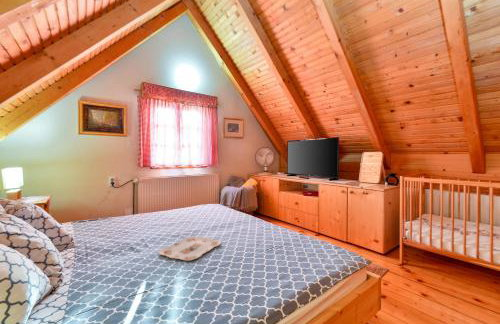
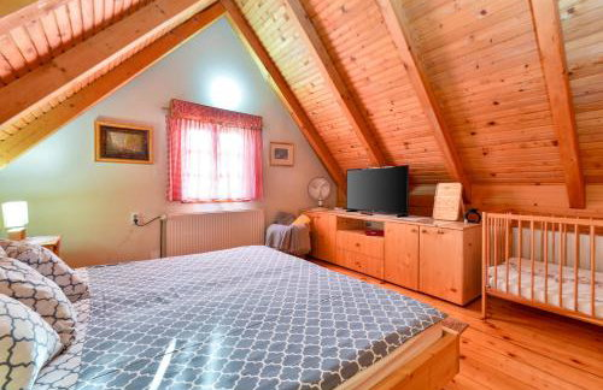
- serving tray (191, 247)
